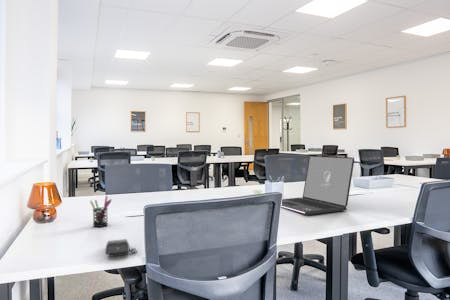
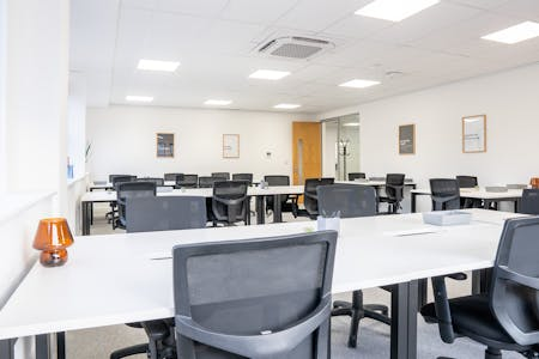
- computer mouse (121, 247)
- laptop (308, 181)
- pen holder (100, 210)
